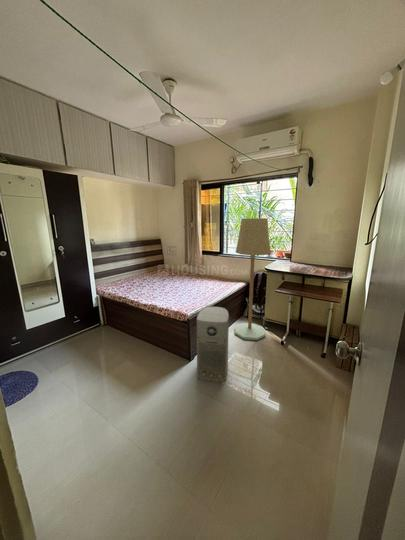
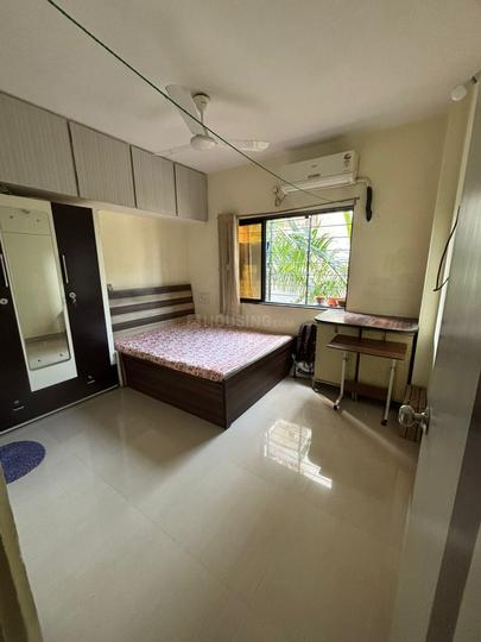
- floor lamp (251, 278)
- air purifier (213, 342)
